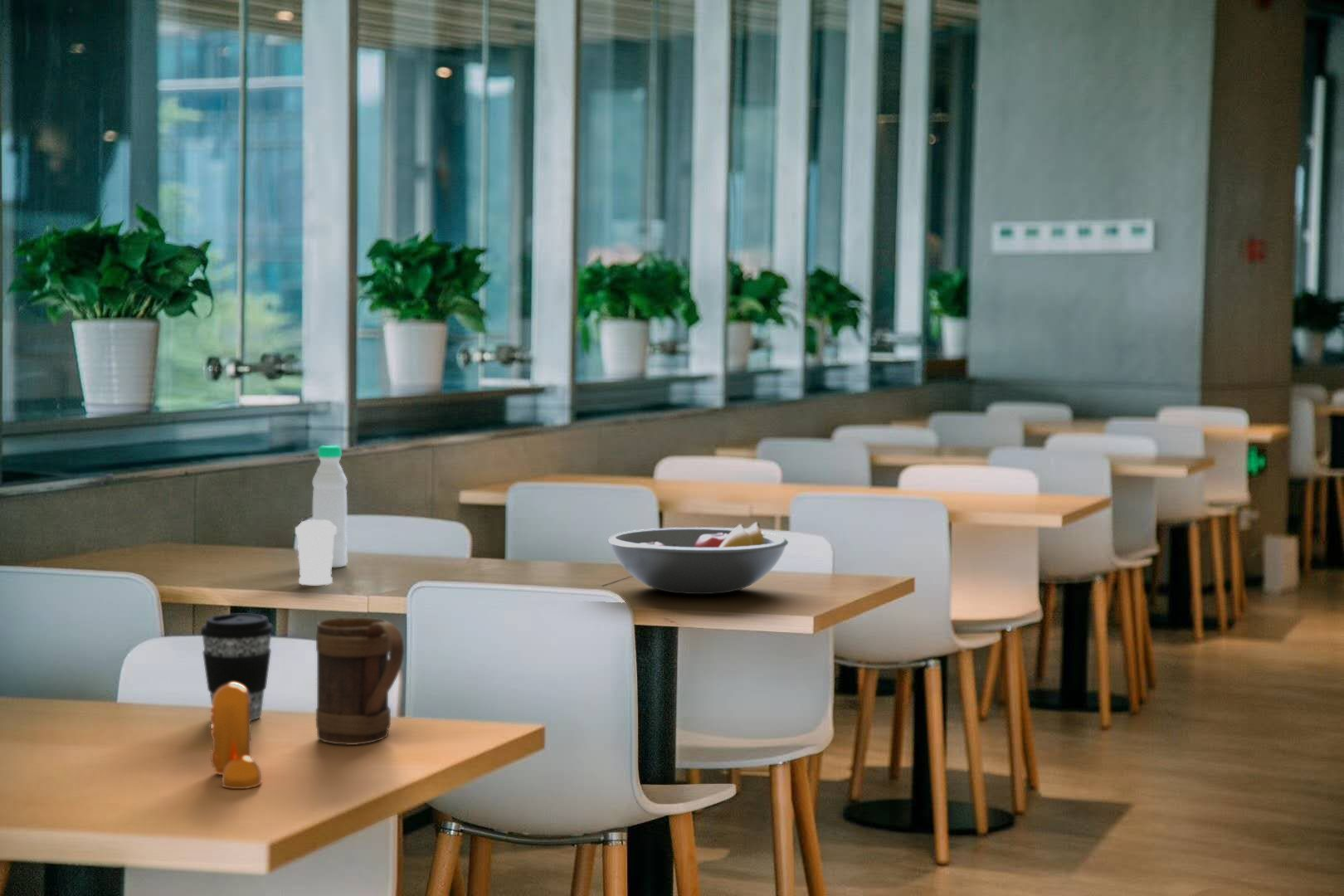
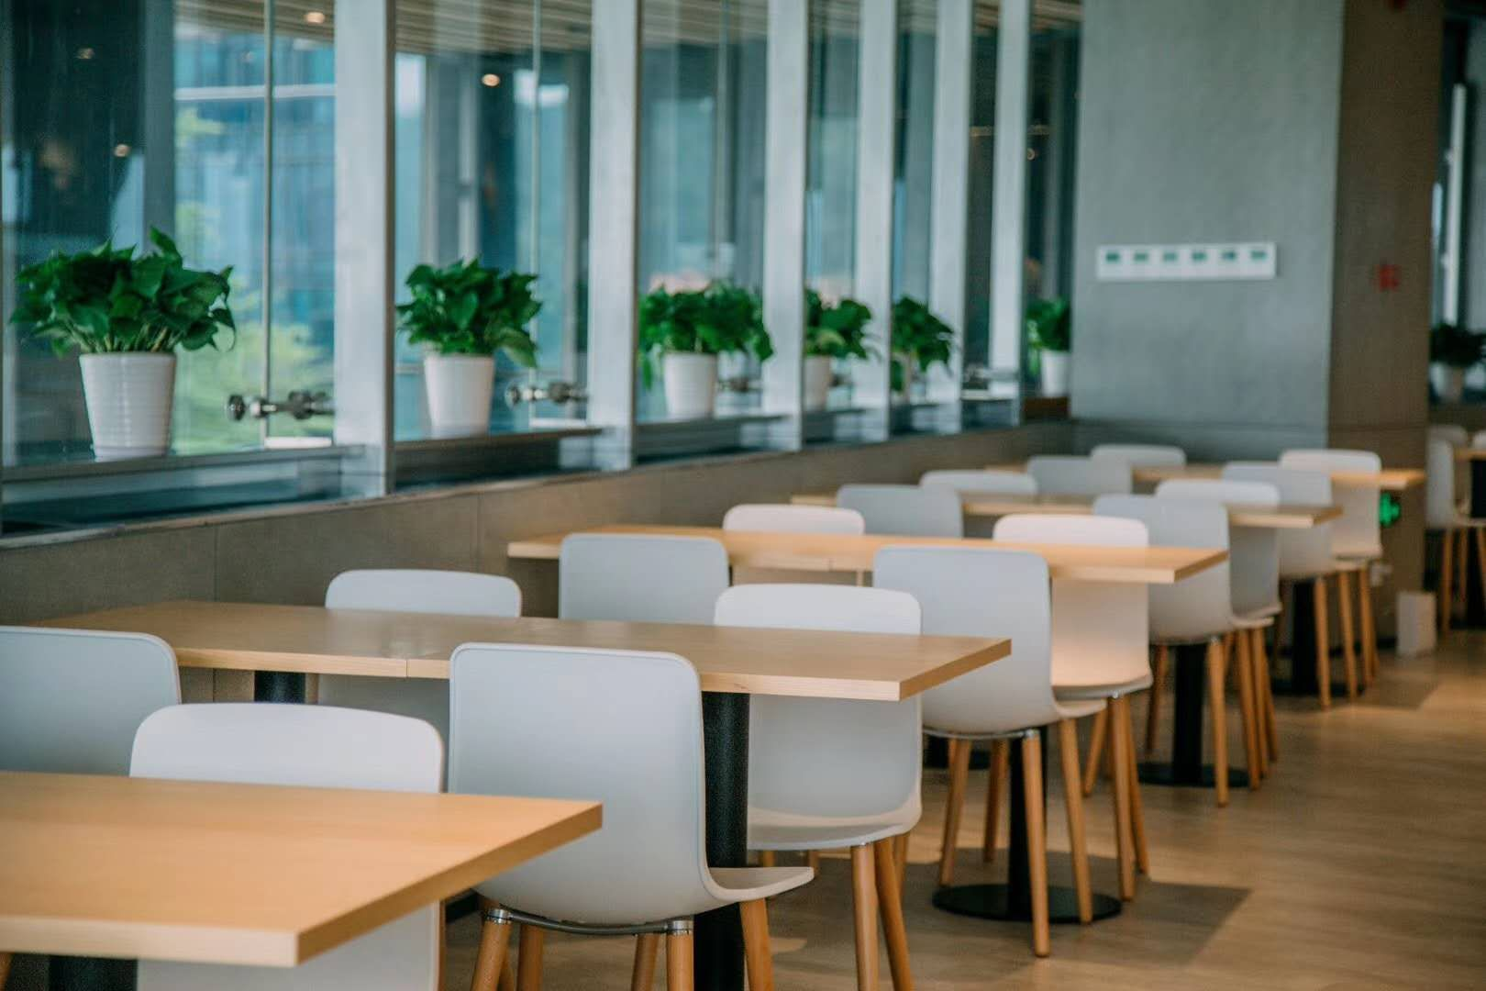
- fruit bowl (698, 557)
- mug (364, 679)
- coffee cup (237, 667)
- pepper shaker (236, 733)
- water bottle (329, 506)
- cup (315, 553)
